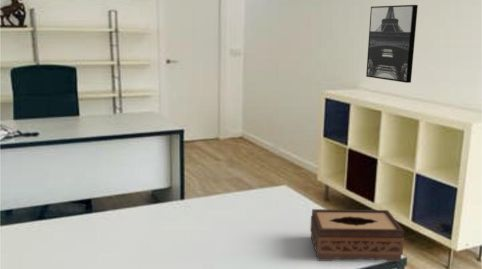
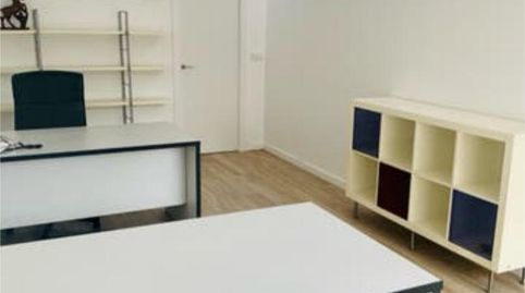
- wall art (390, 43)
- tissue box (354, 234)
